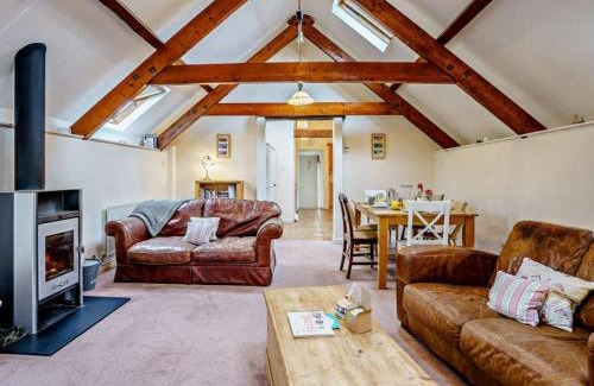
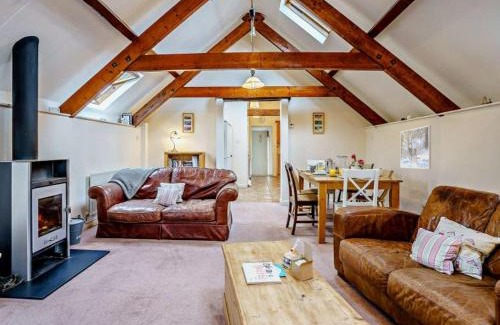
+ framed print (414, 148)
